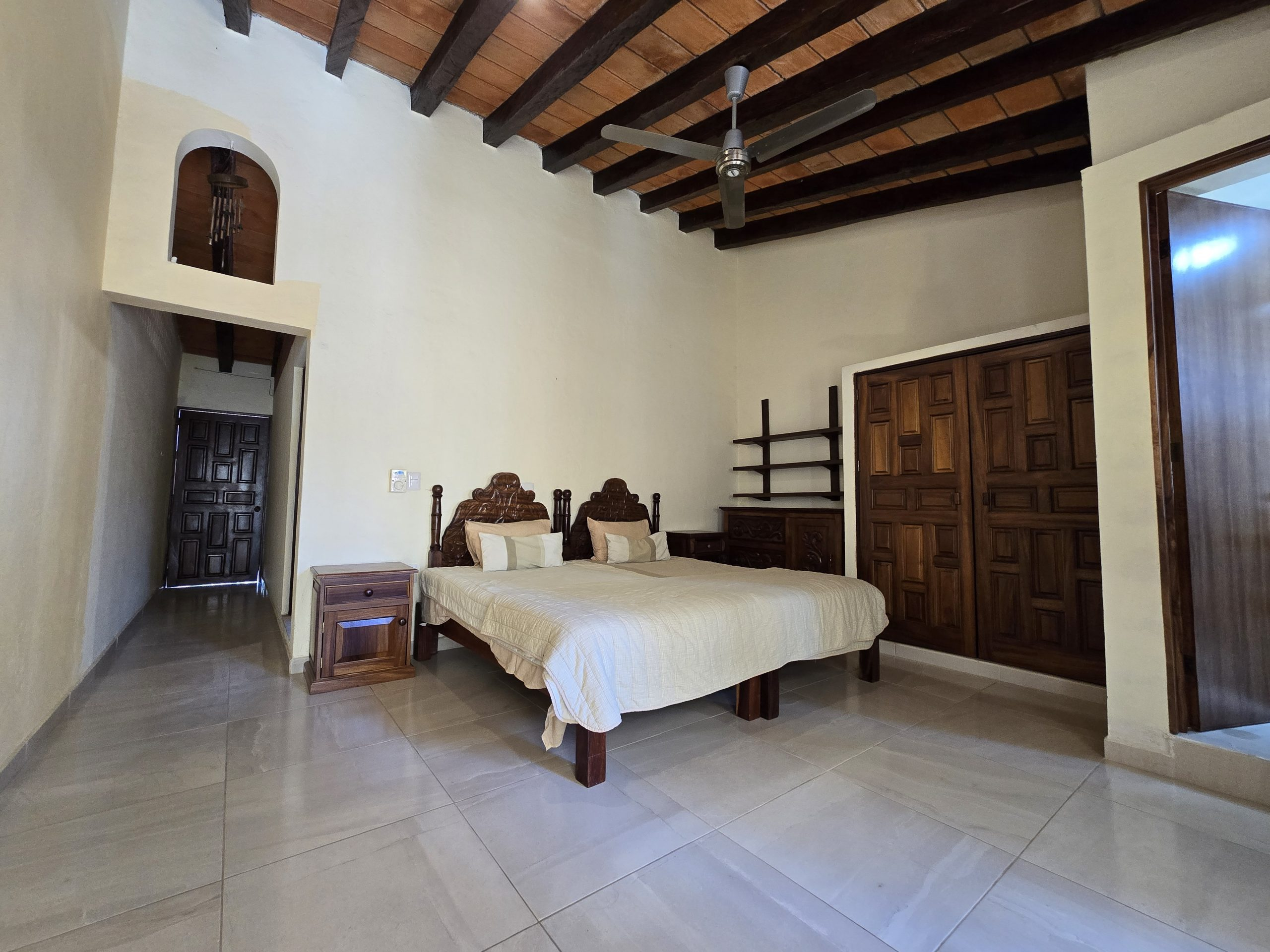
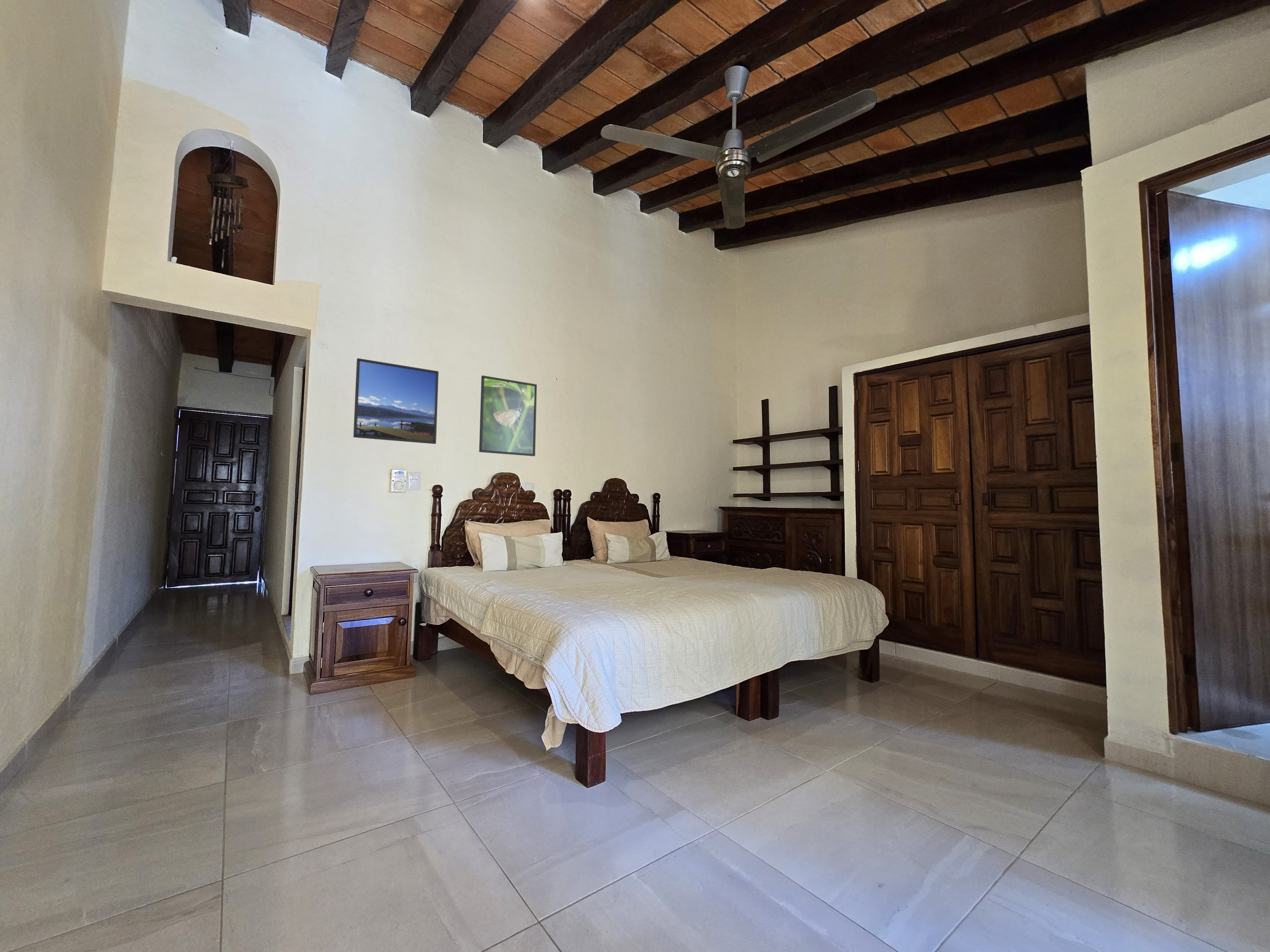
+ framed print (398, 403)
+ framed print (509, 417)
